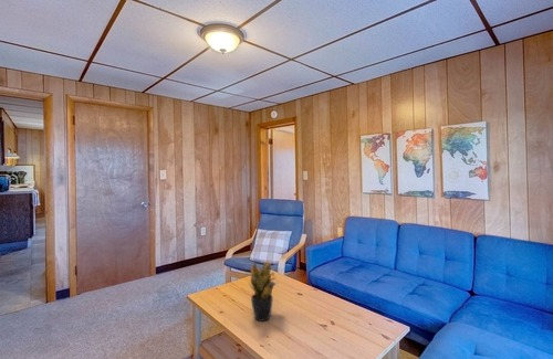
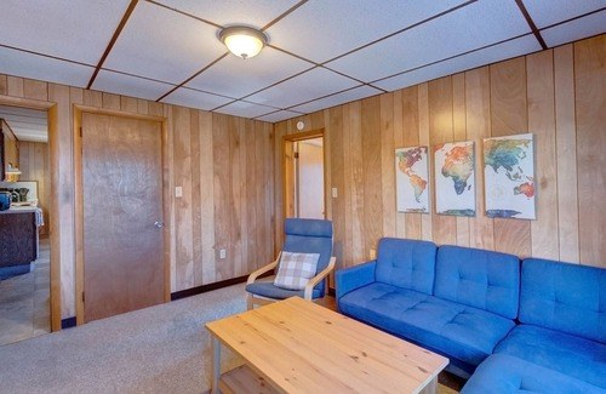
- potted plant (262, 287)
